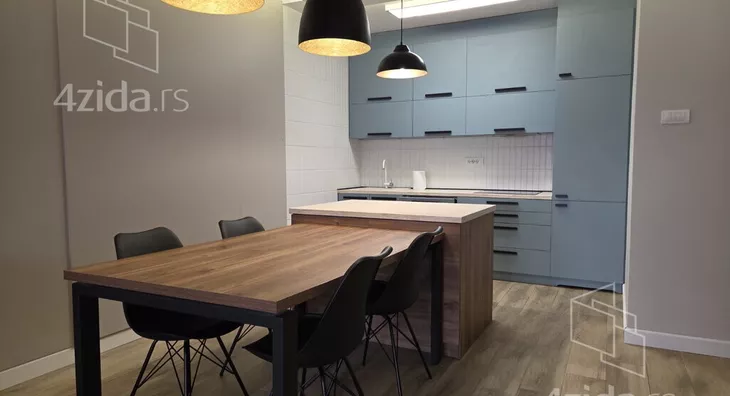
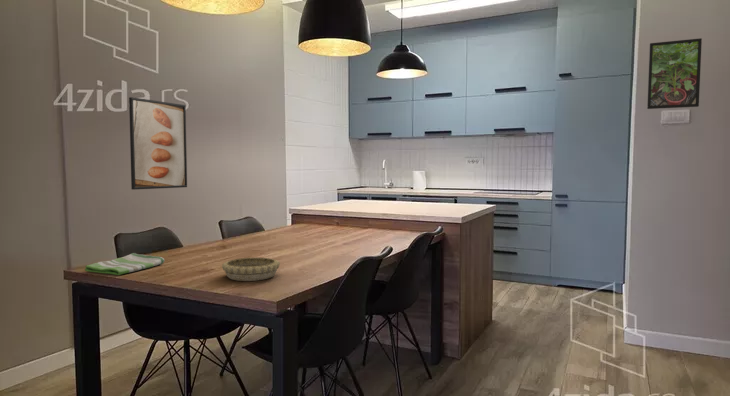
+ decorative bowl (251, 268)
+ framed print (159, 145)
+ dish towel (126, 263)
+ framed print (673, 74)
